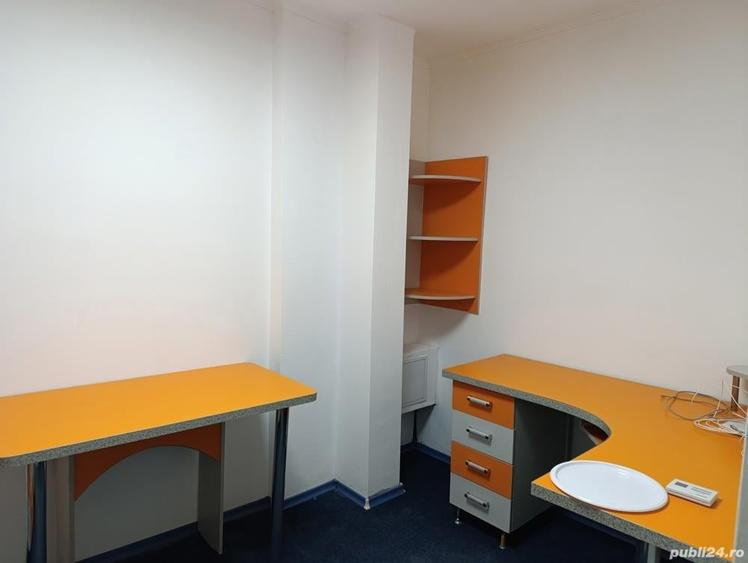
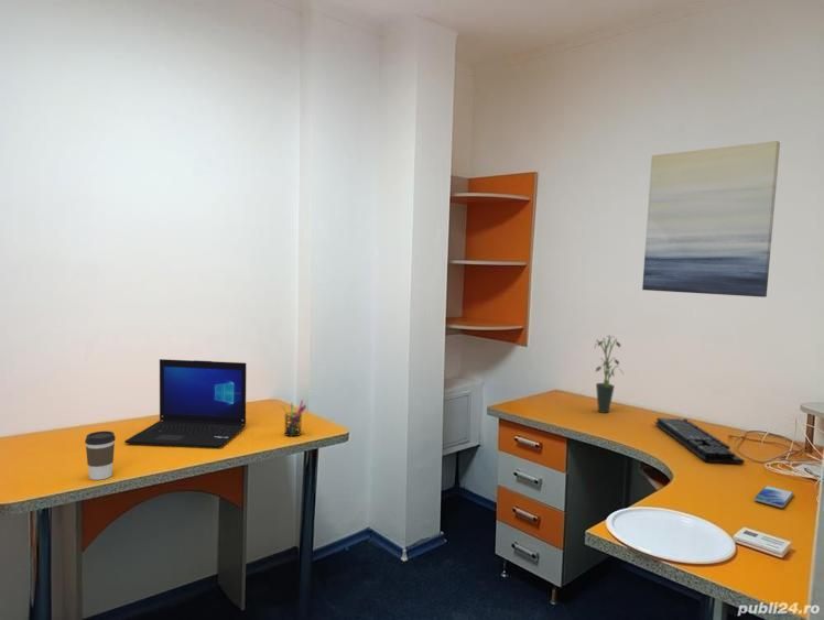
+ potted plant (607, 372)
+ coffee cup (100, 455)
+ keyboard (694, 437)
+ pen holder (294, 416)
+ laptop (188, 401)
+ smartphone (773, 496)
+ wall art (705, 221)
